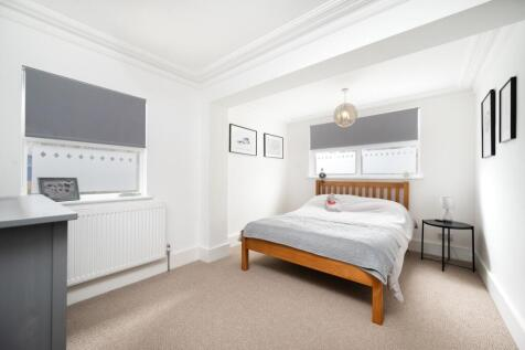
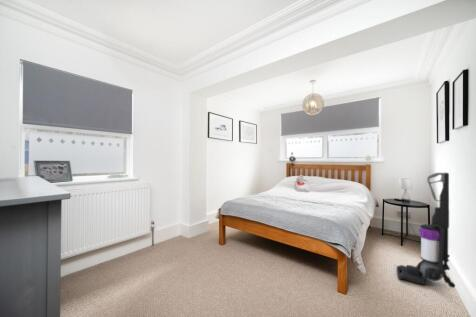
+ vacuum cleaner (424, 226)
